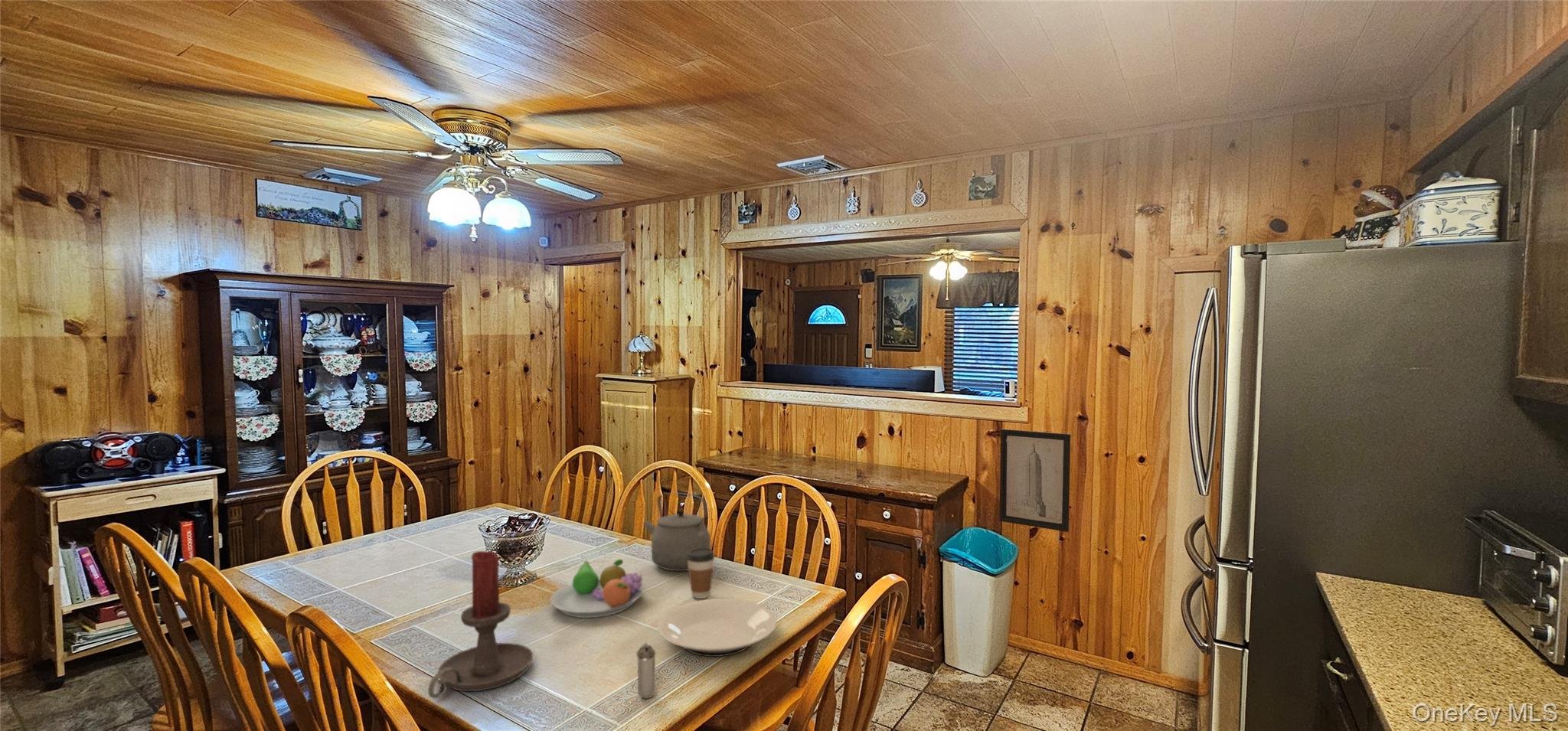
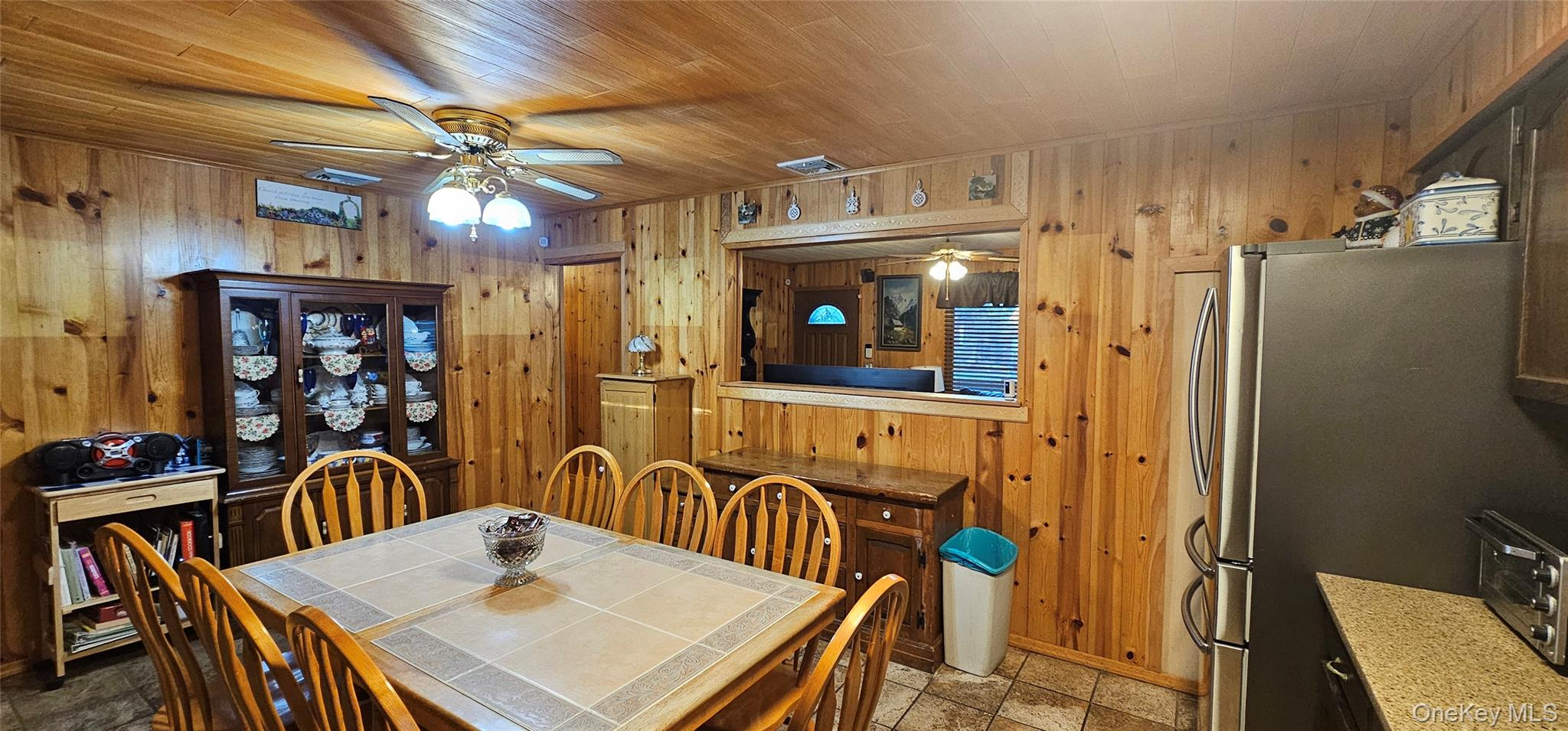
- shaker (646, 670)
- fruit bowl (597, 584)
- wall art (1034, 478)
- plate (717, 630)
- coffee cup (701, 573)
- candle holder (476, 617)
- tea kettle (674, 527)
